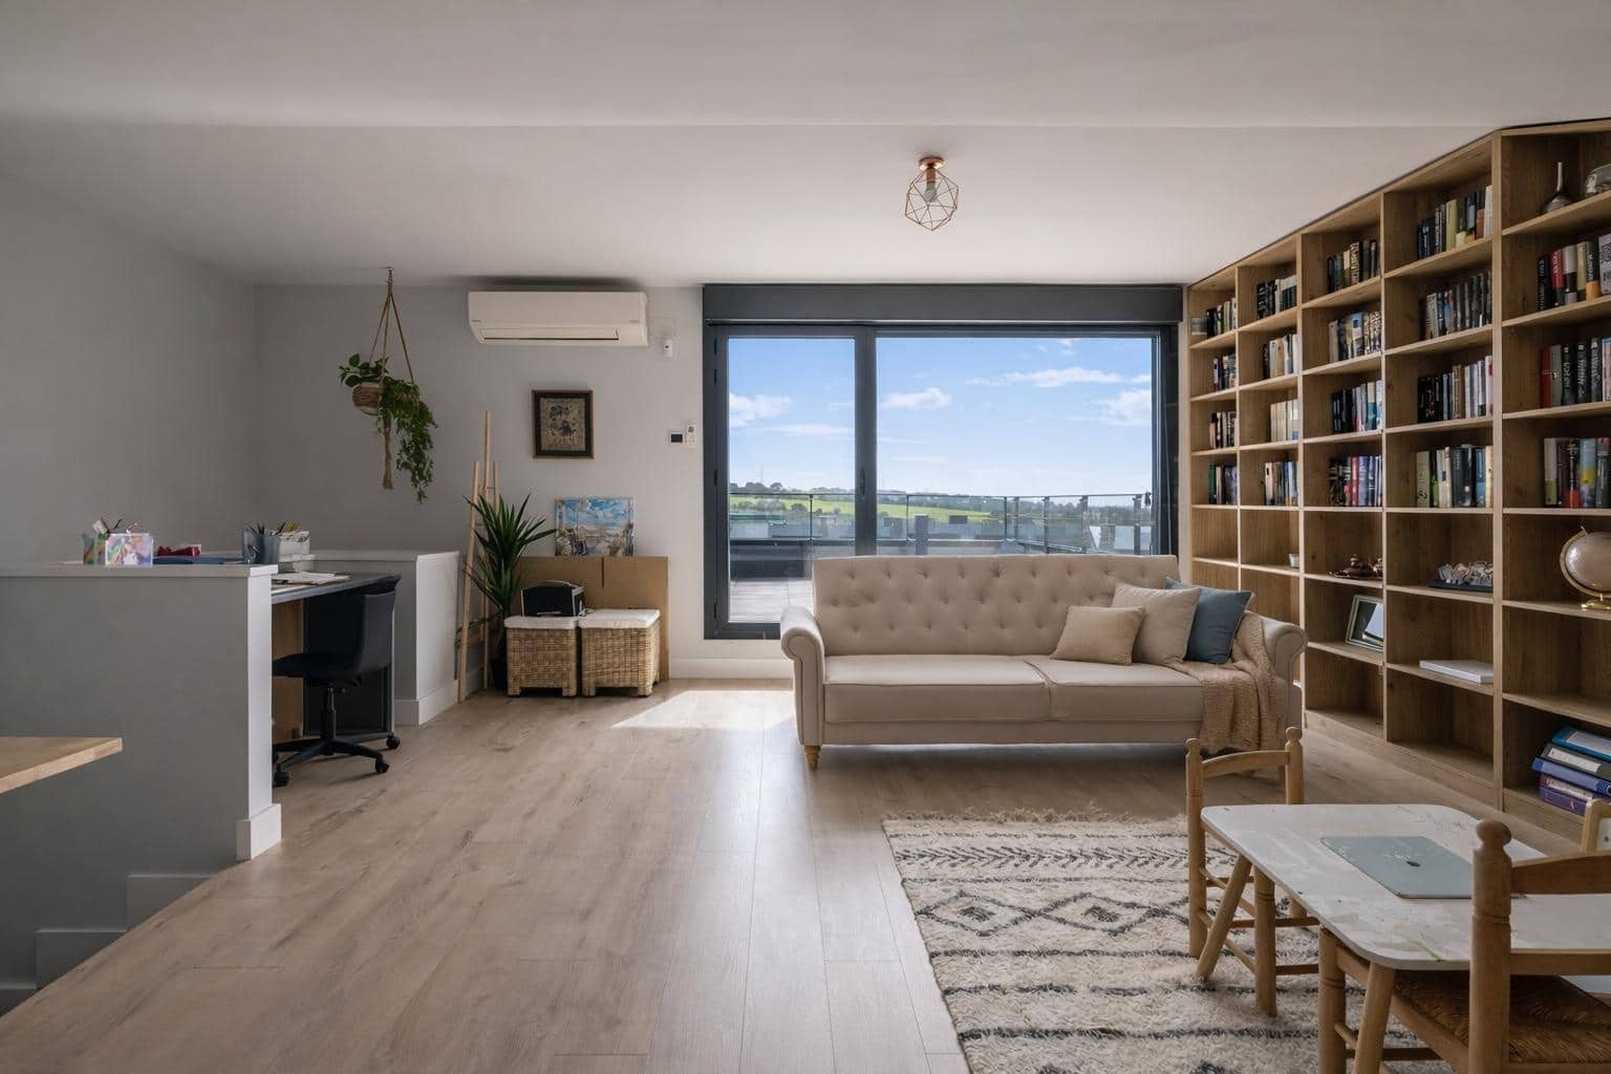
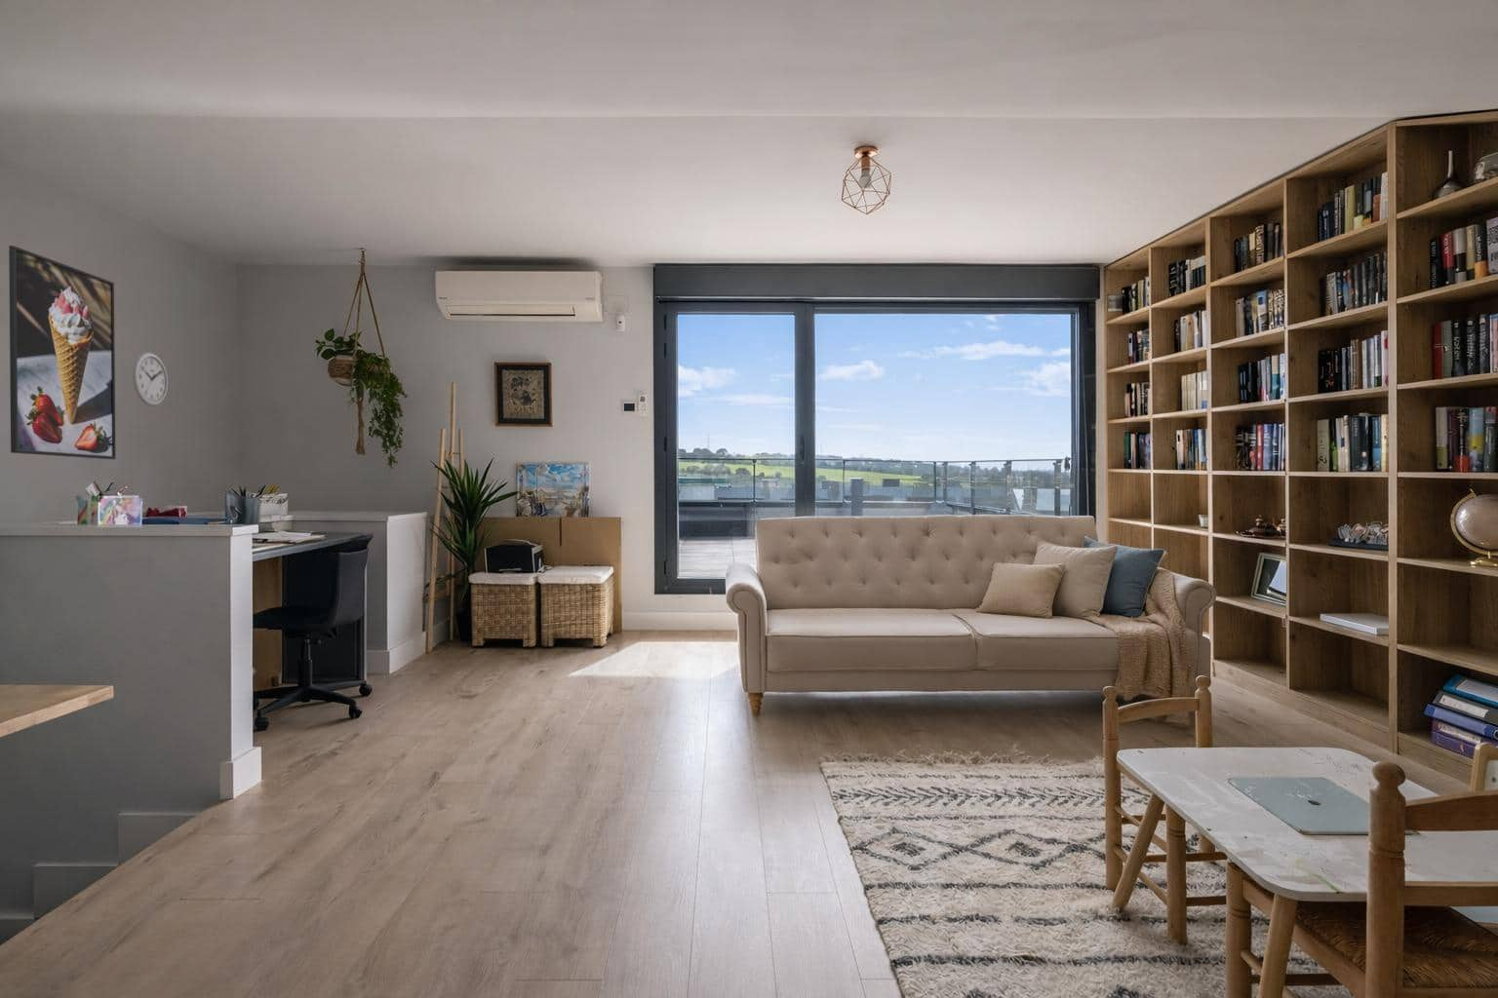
+ wall clock (152, 379)
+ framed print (67, 361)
